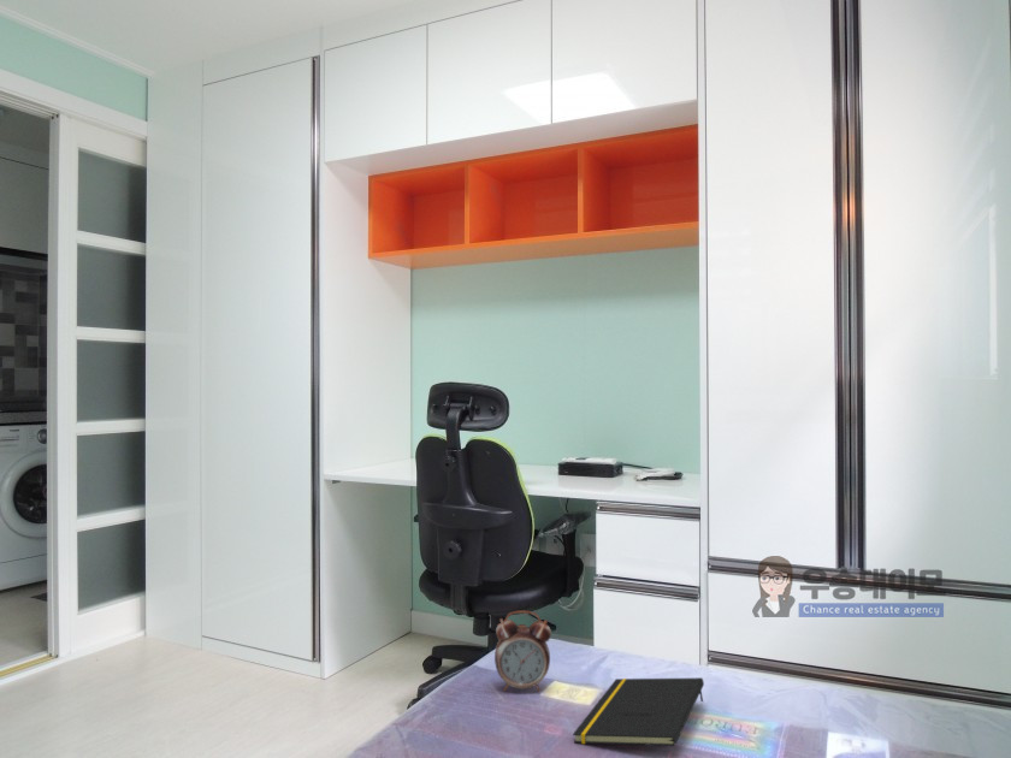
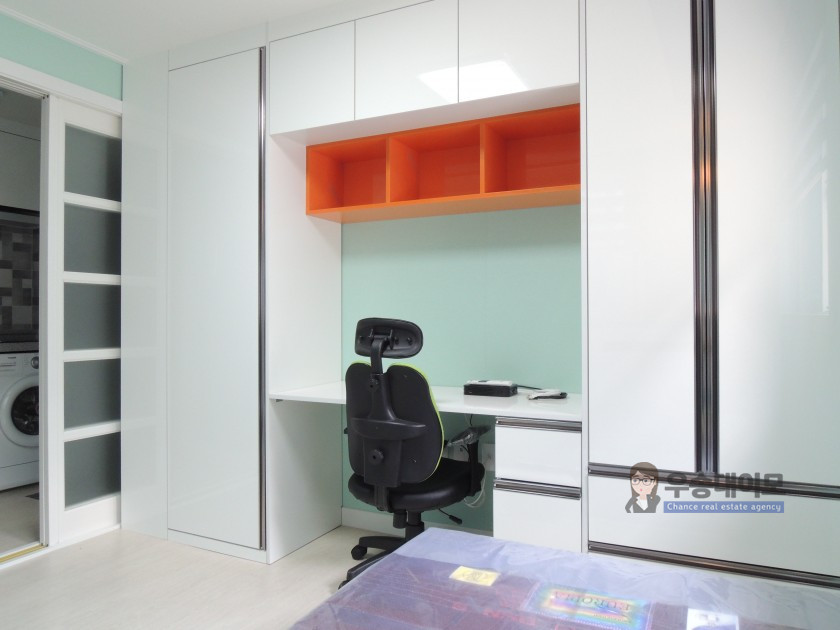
- alarm clock (522, 649)
- notepad (642, 709)
